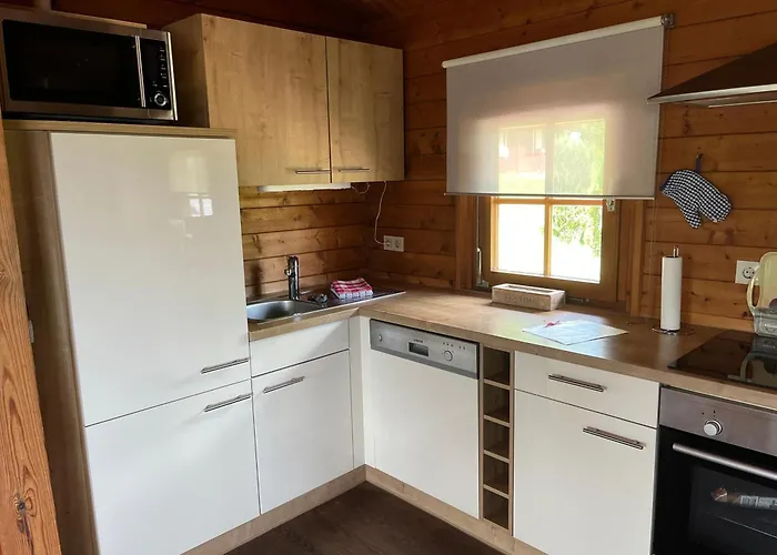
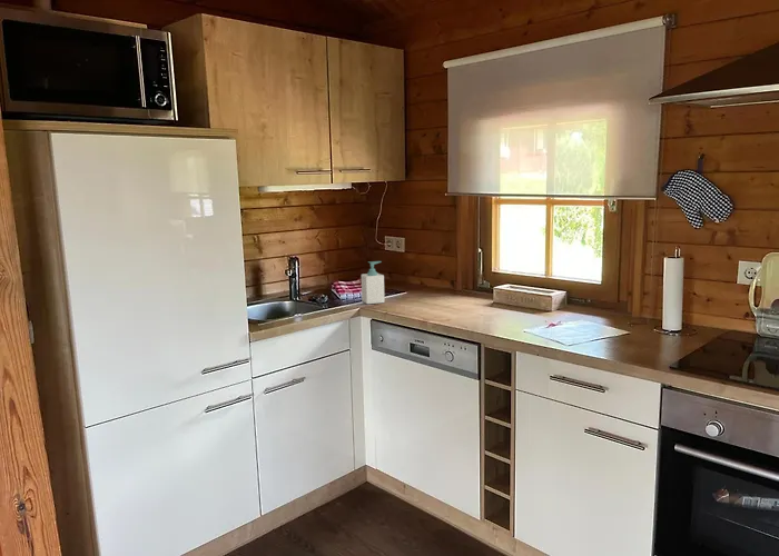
+ soap bottle (372, 281)
